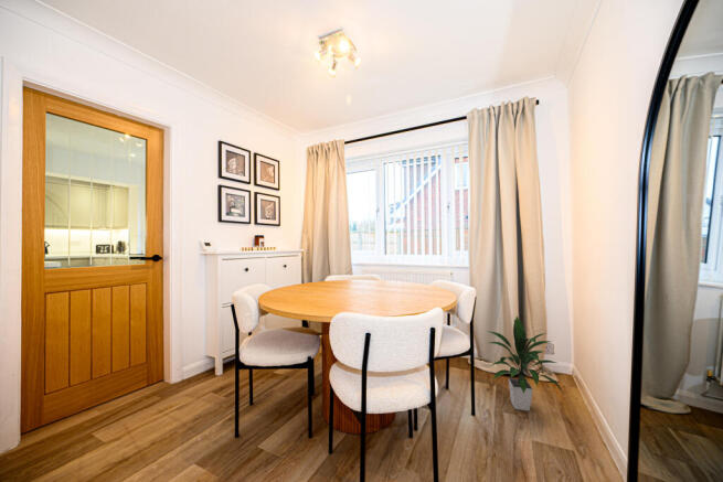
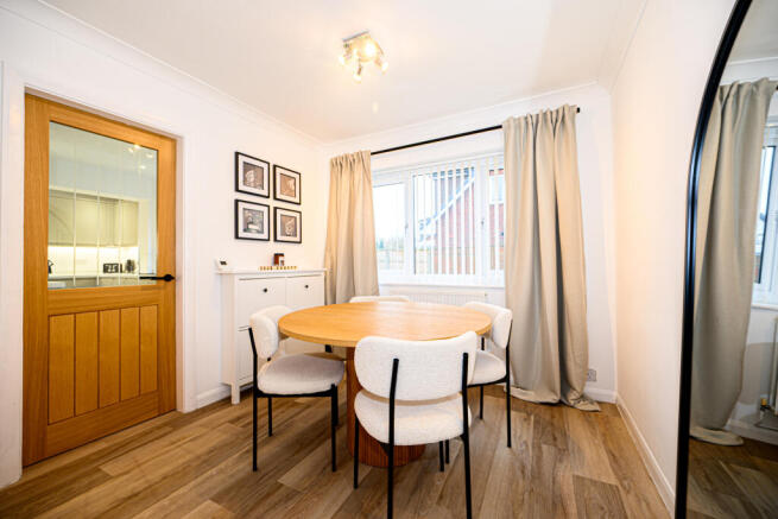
- indoor plant (523, 364)
